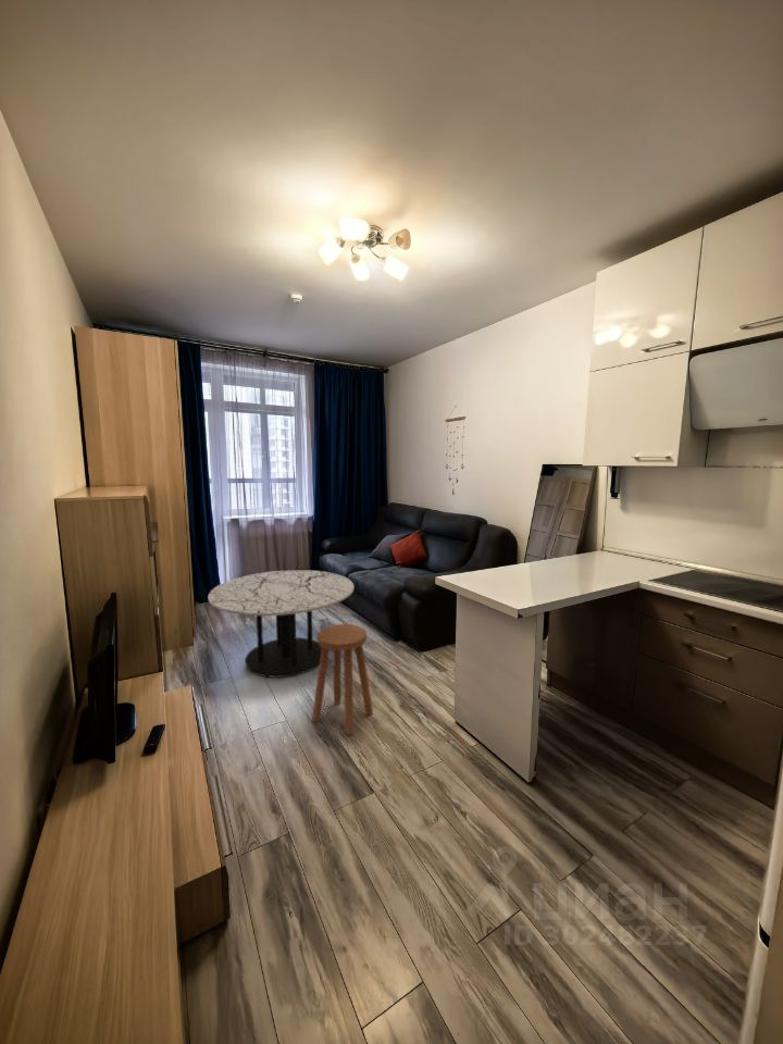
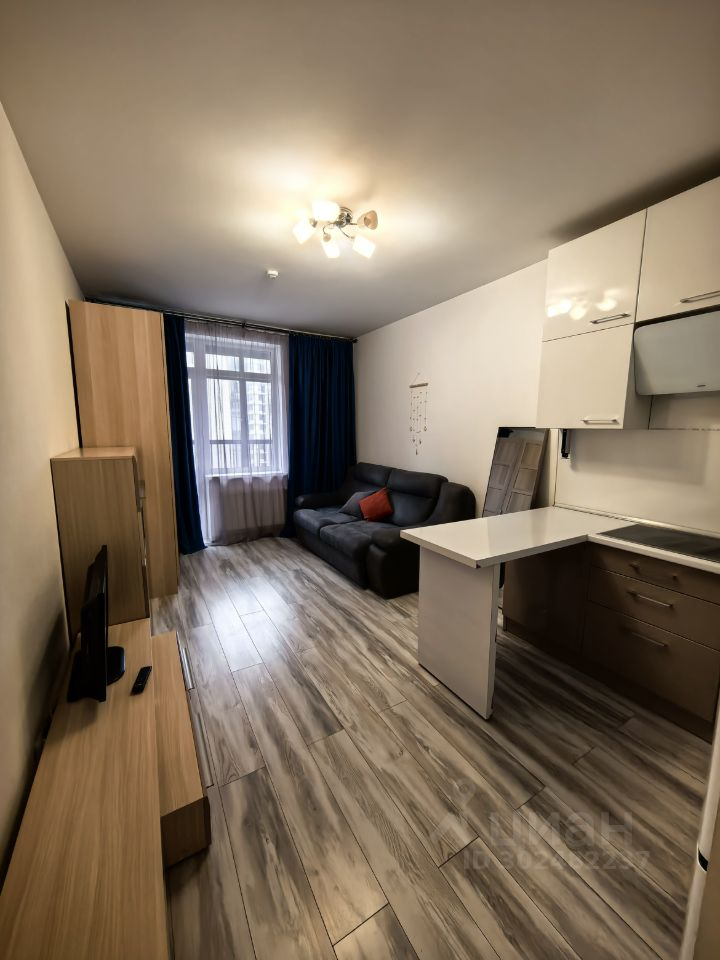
- coffee table (285, 623)
- stool (345, 675)
